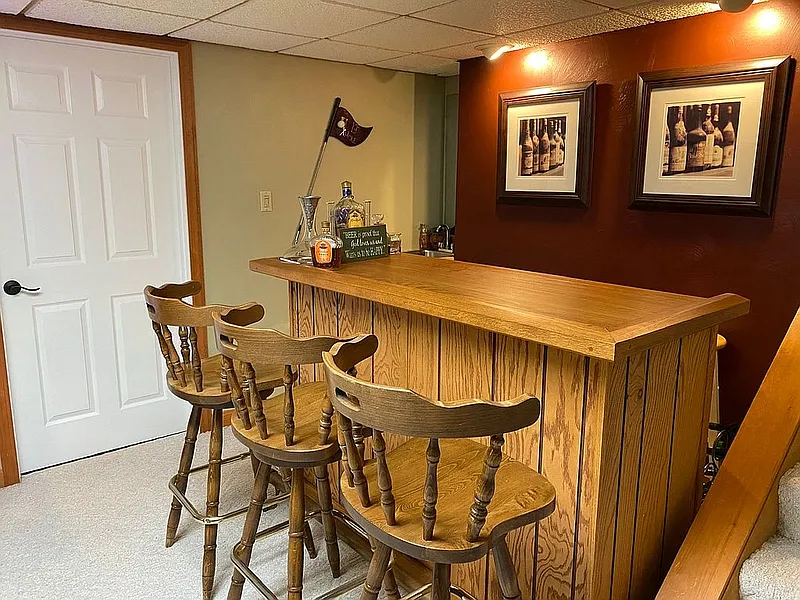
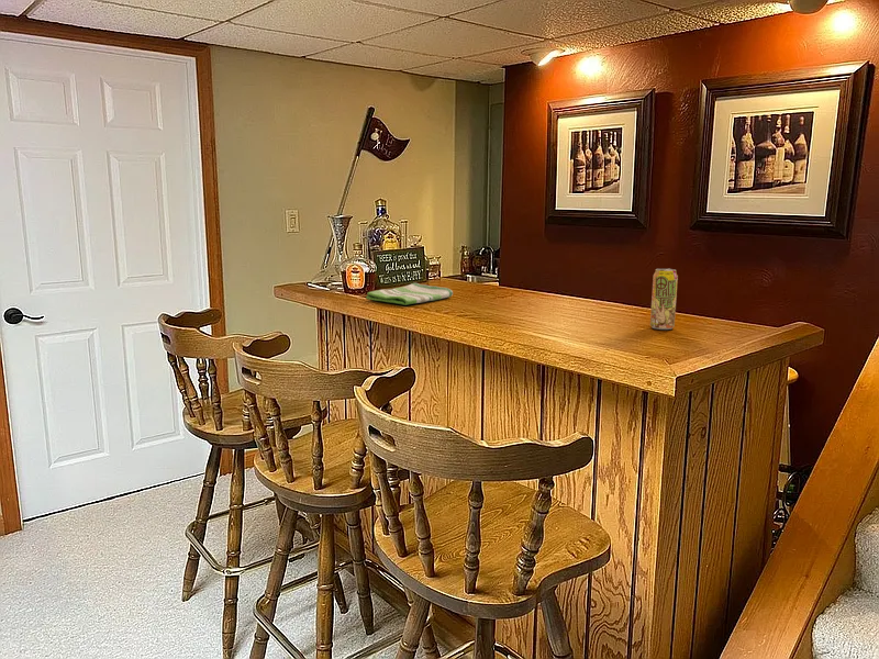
+ beverage can (664, 298)
+ dish towel (410, 293)
